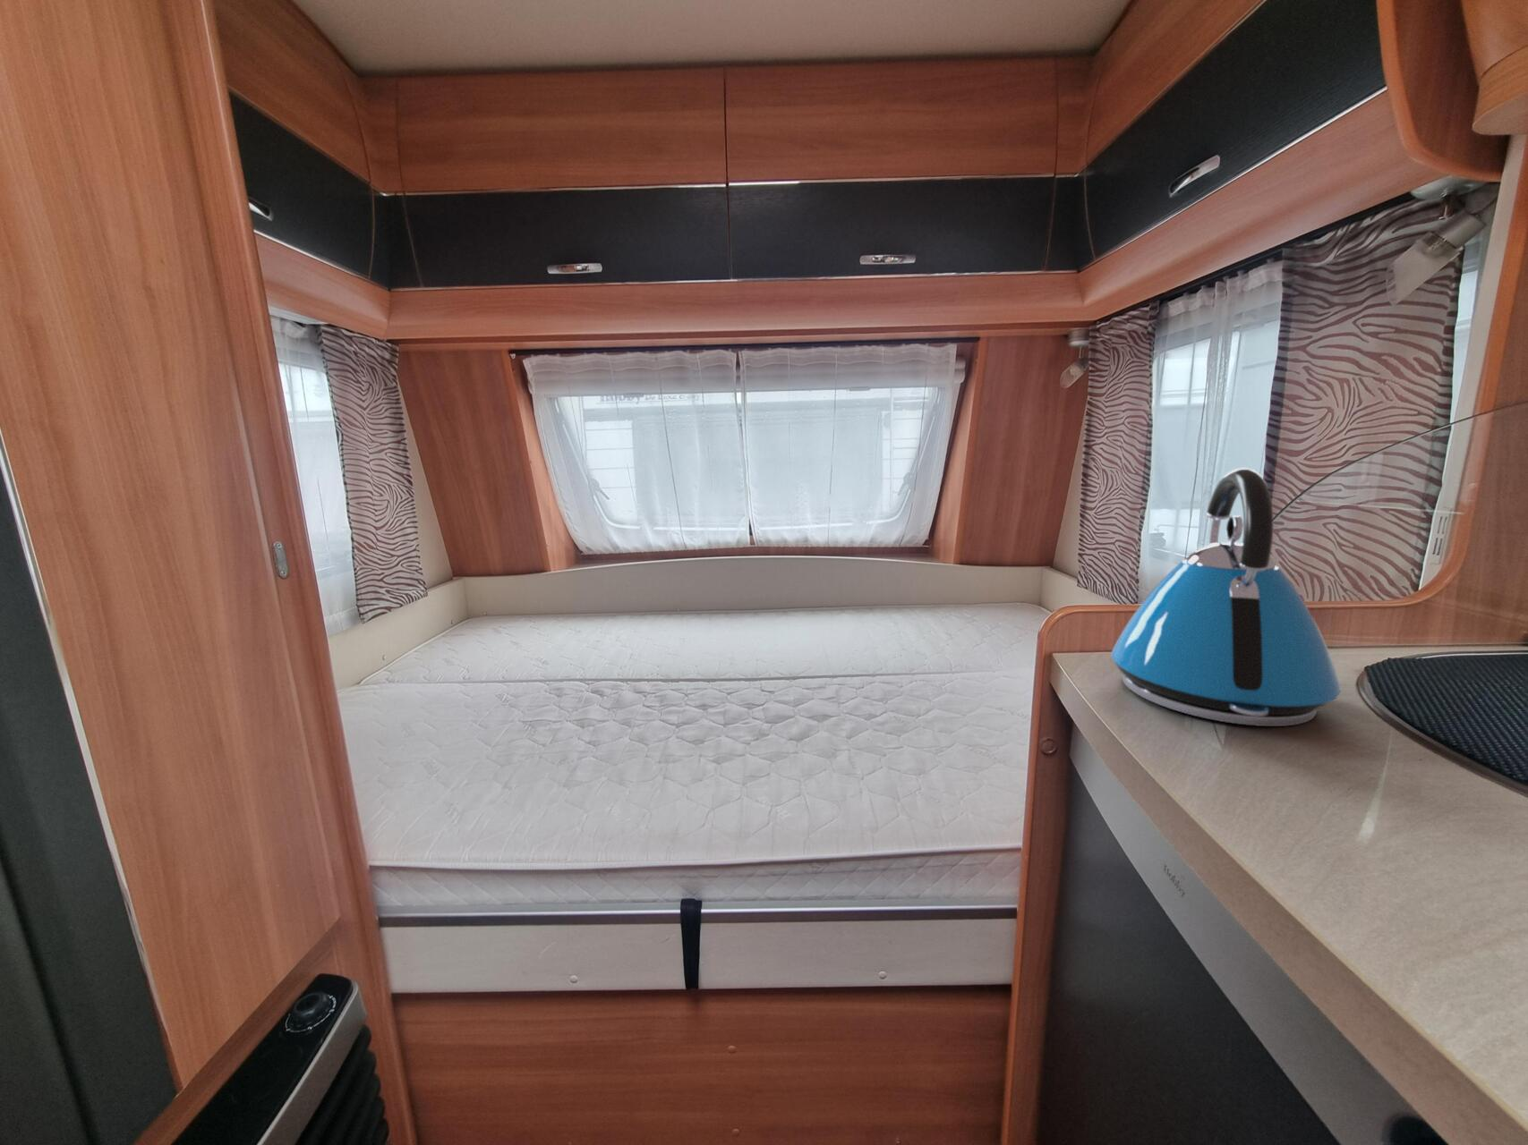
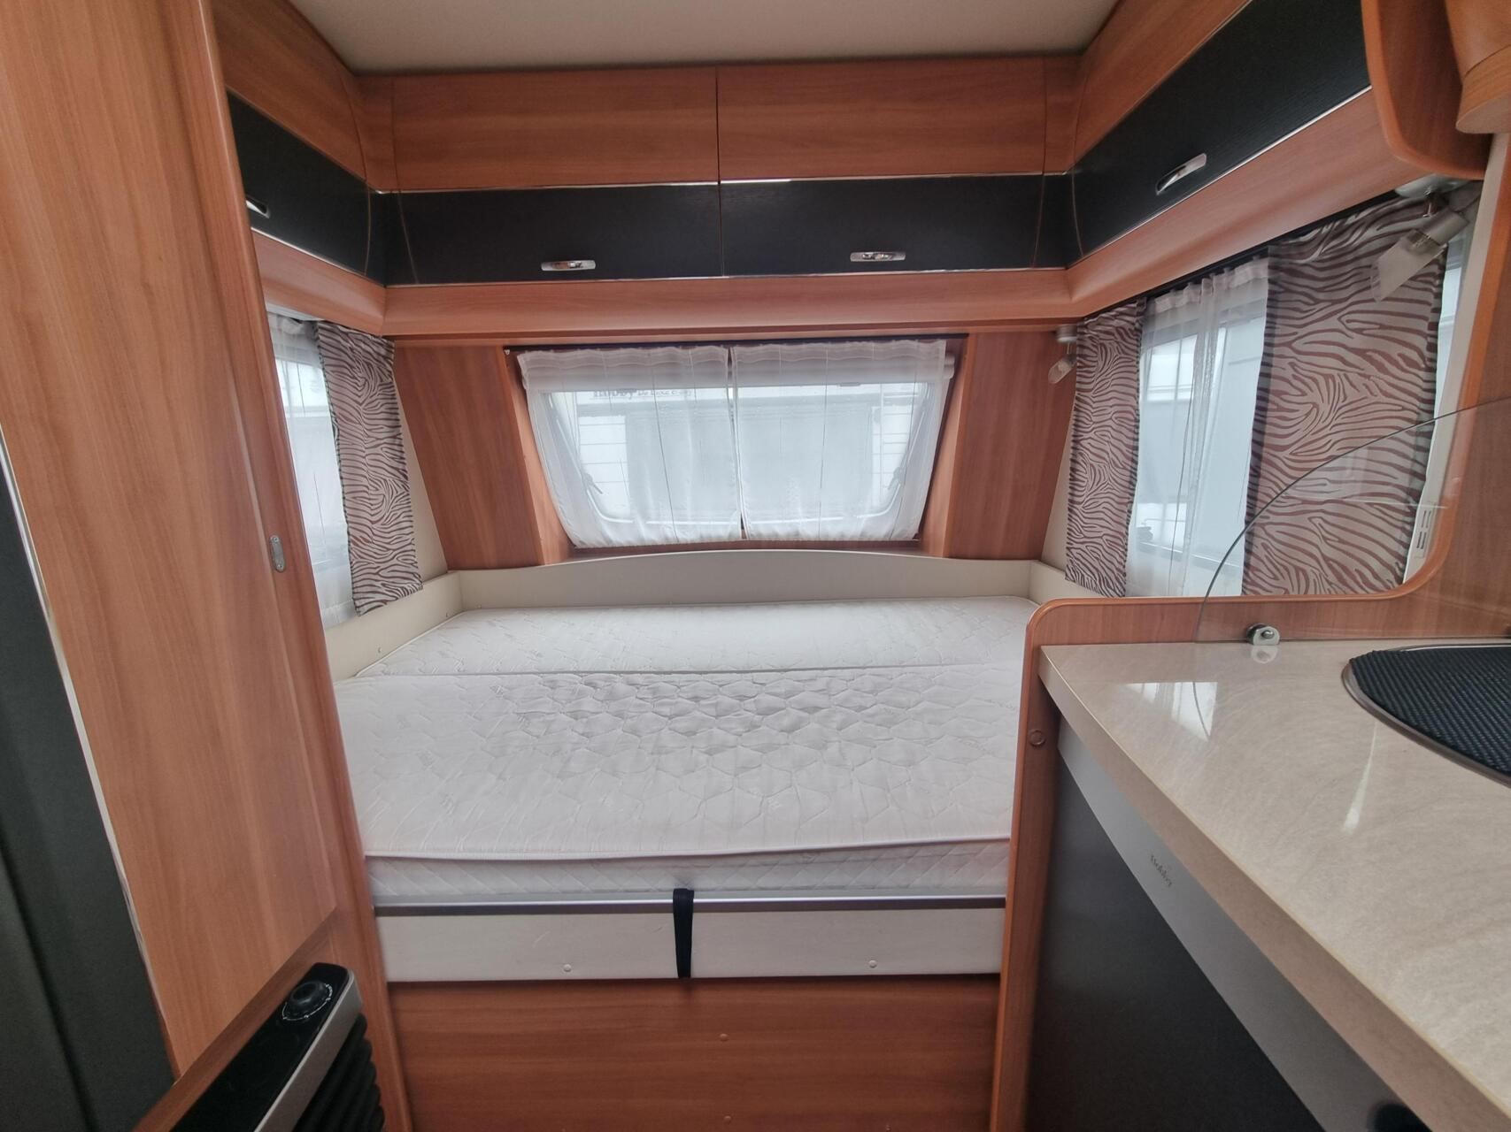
- kettle (1228, 585)
